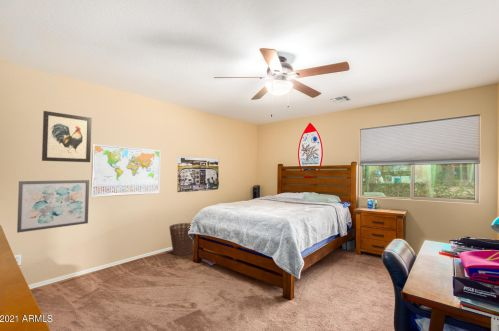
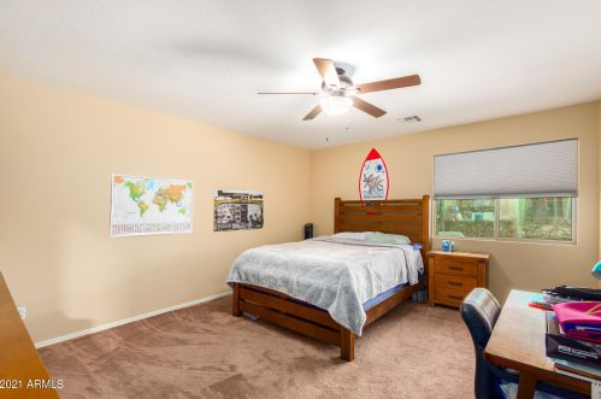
- wall art (56, 204)
- wall art (68, 138)
- basket (183, 239)
